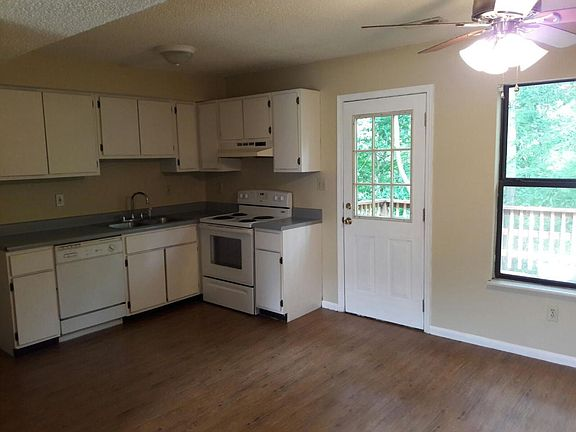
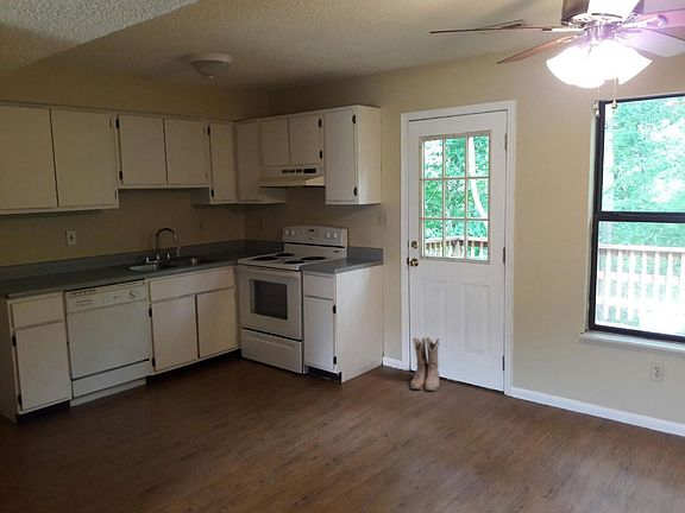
+ boots (425, 361)
